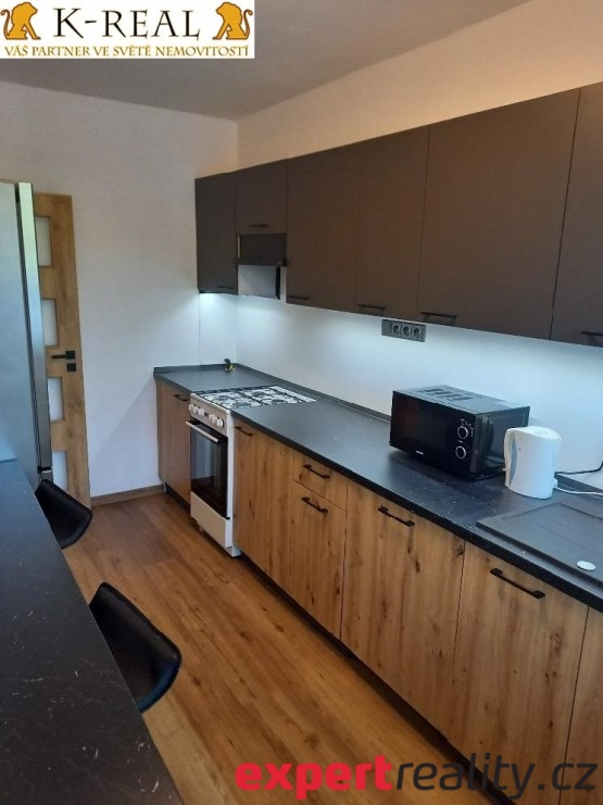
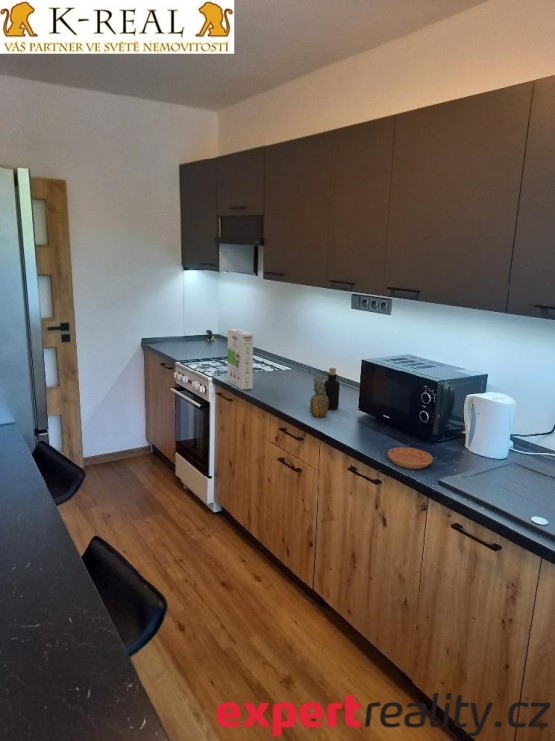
+ bottle (331, 388)
+ cereal box (239, 358)
+ fruit (319, 394)
+ saucer (409, 458)
